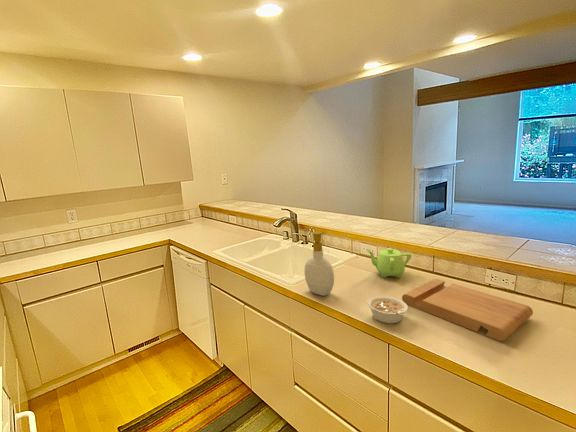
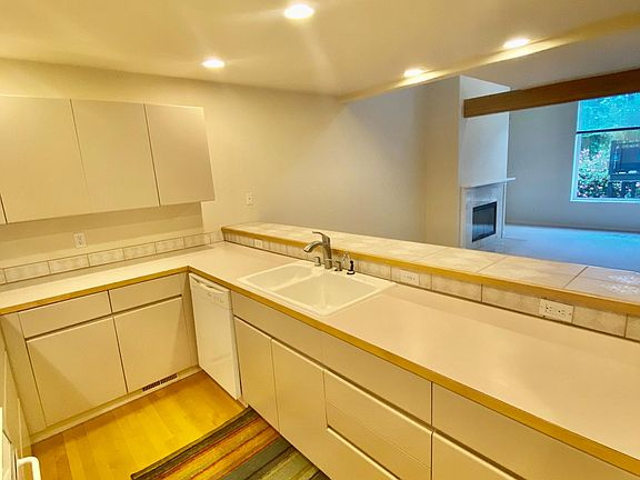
- soap bottle (319, 262)
- legume (388, 310)
- cutting board (462, 304)
- teapot (388, 261)
